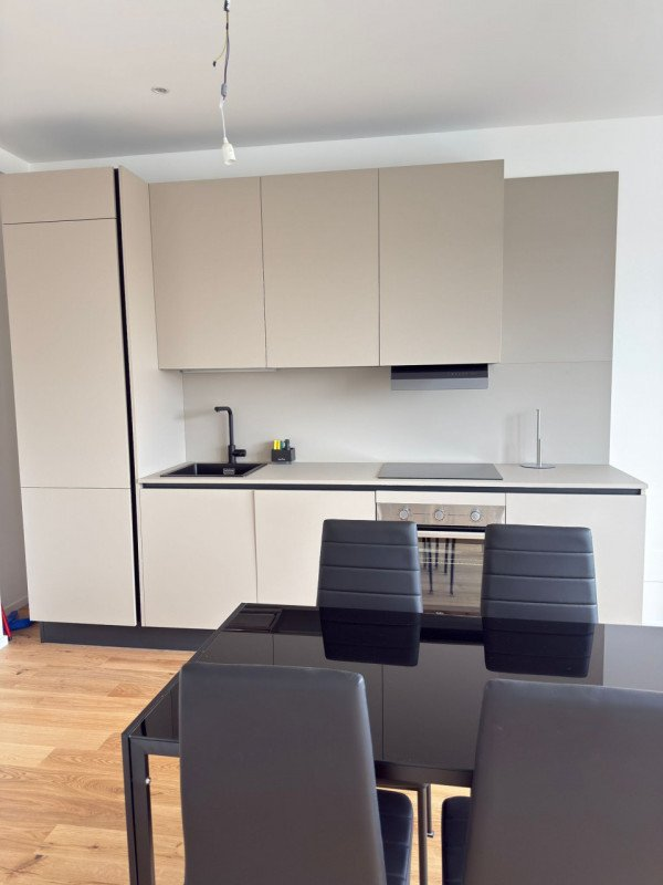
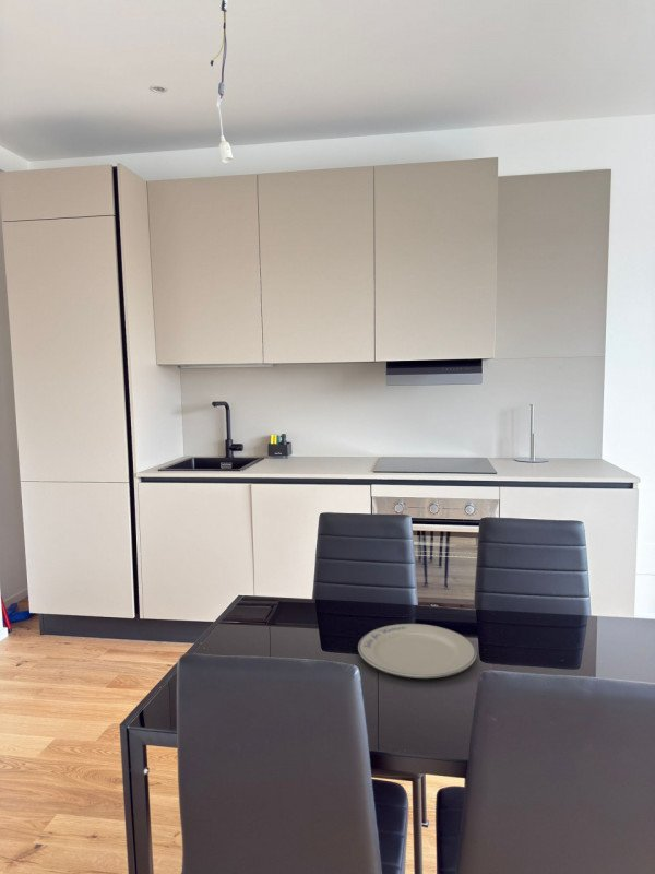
+ chinaware (416, 651)
